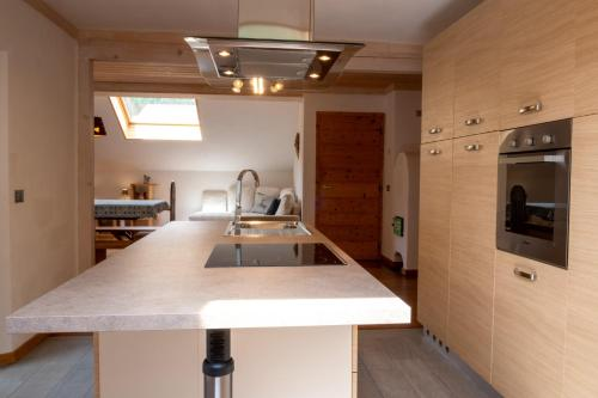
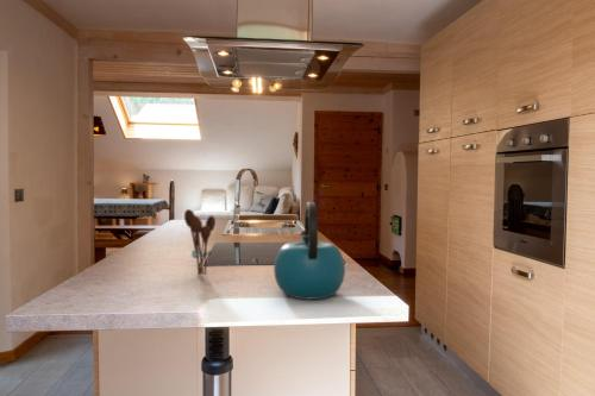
+ utensil holder (199, 241)
+ kettle (308, 246)
